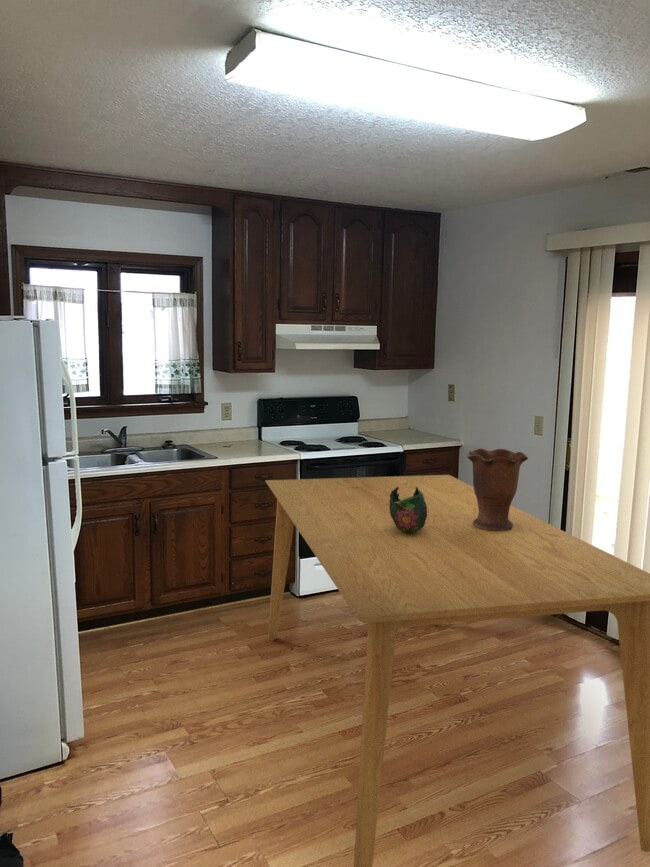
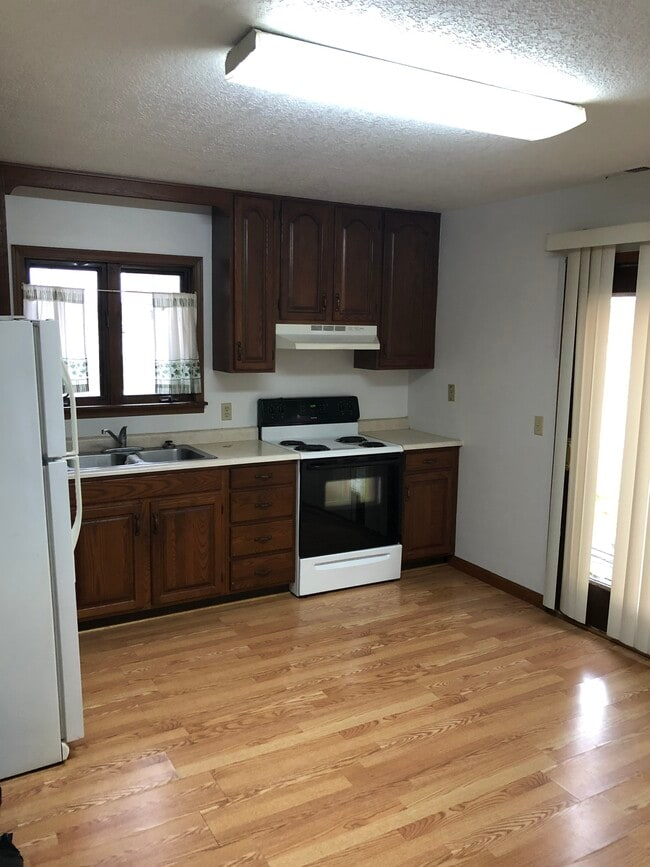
- vase (494, 489)
- dining table (415, 621)
- decorative bowl (407, 508)
